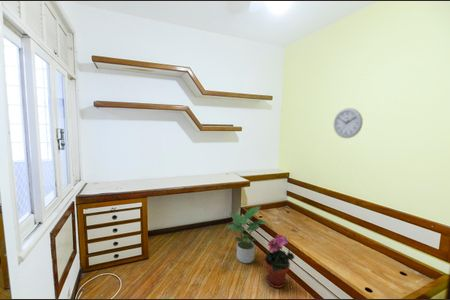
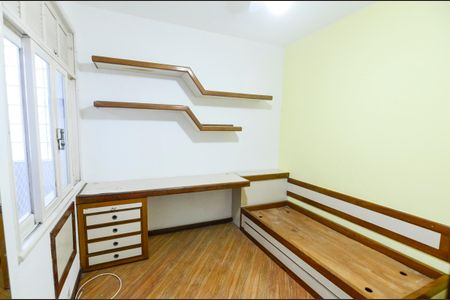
- wall clock (346, 123)
- potted plant (242, 233)
- potted plant (277, 258)
